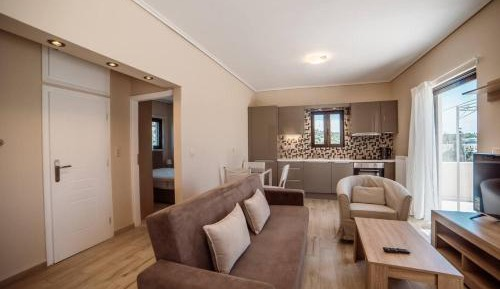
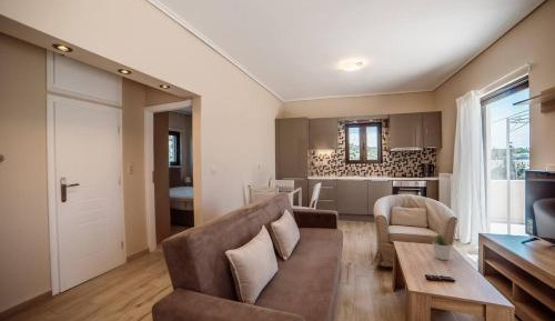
+ potted plant (442, 245)
